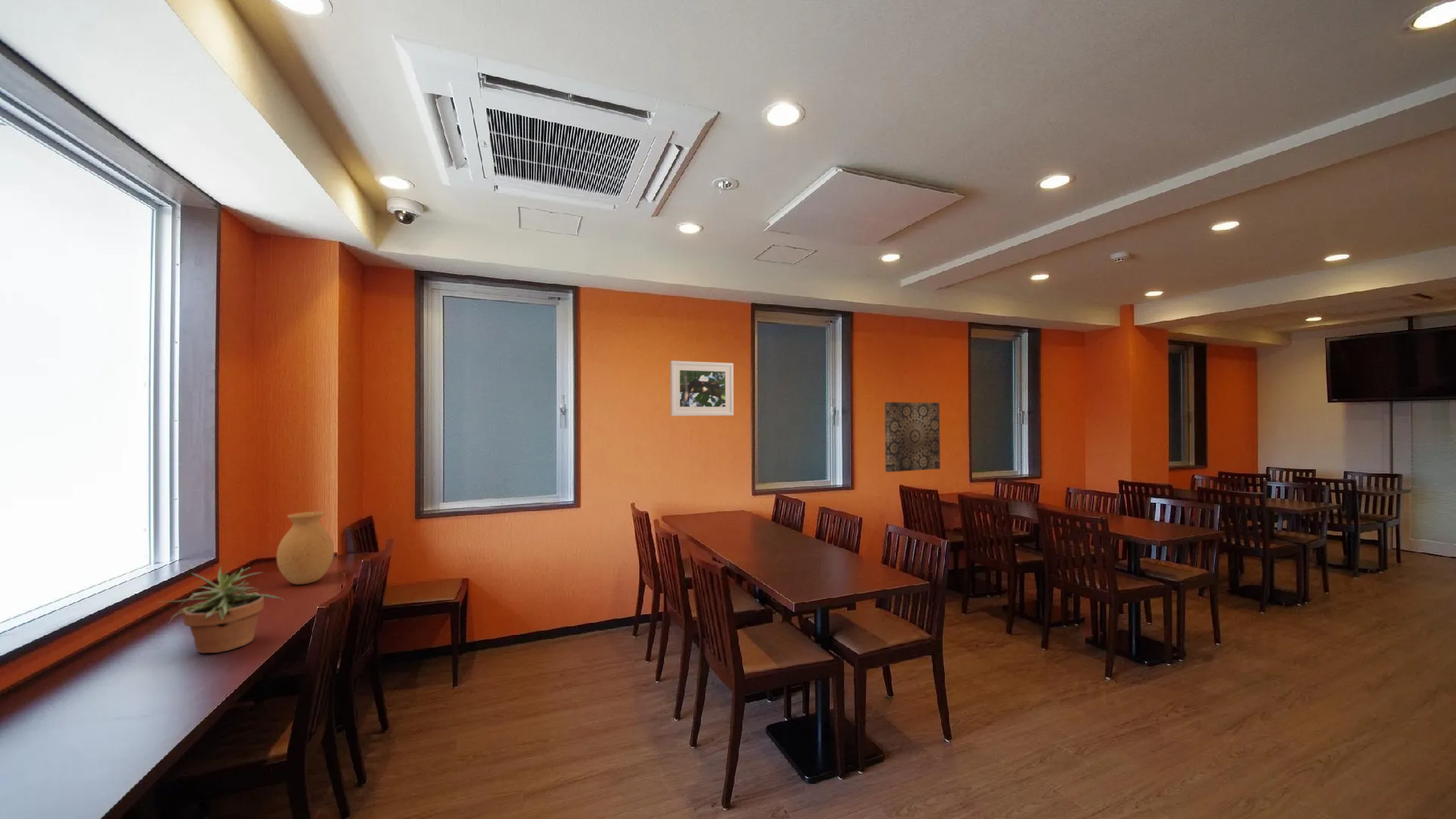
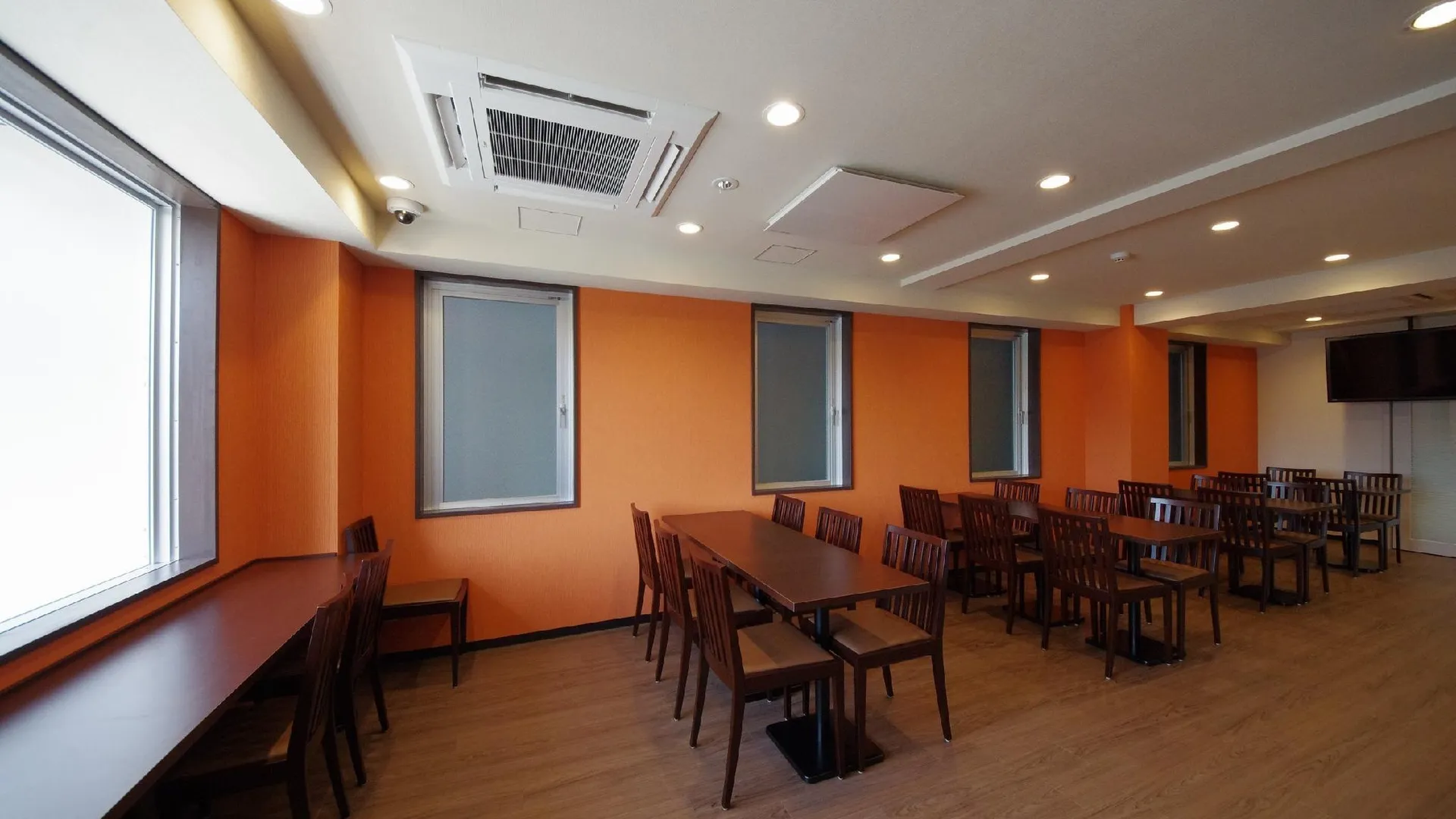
- potted plant (225, 605)
- vase (306, 548)
- wall art (912, 436)
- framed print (702, 388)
